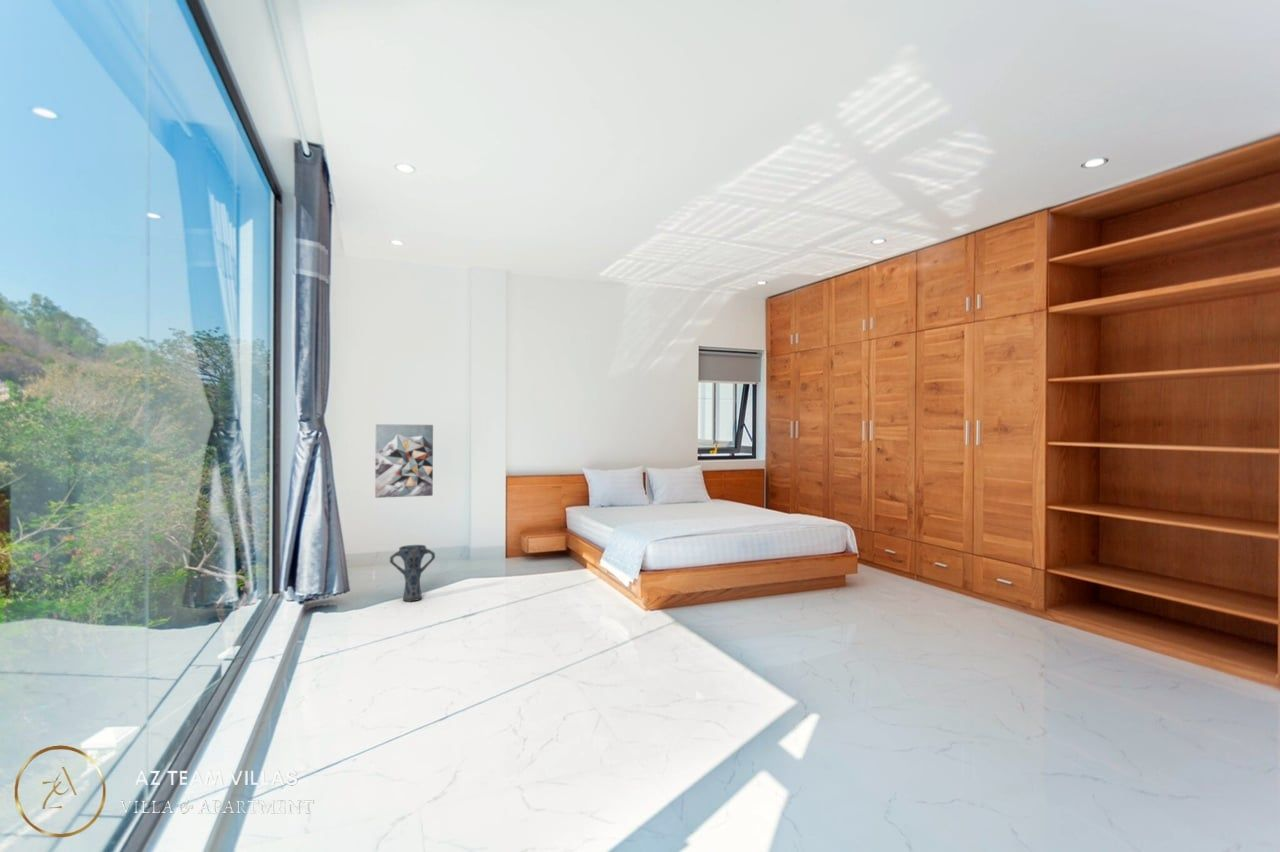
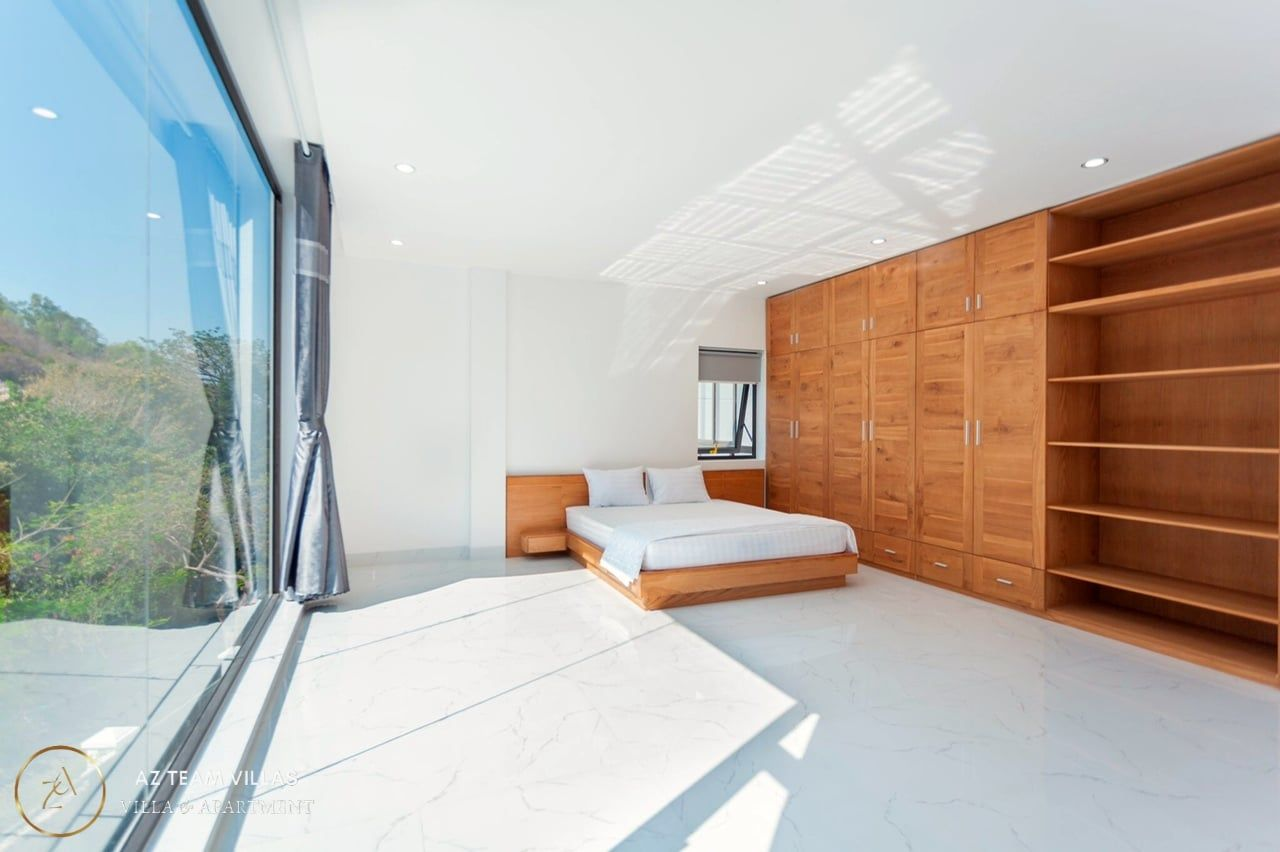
- wall art (404, 460)
- vase (412, 573)
